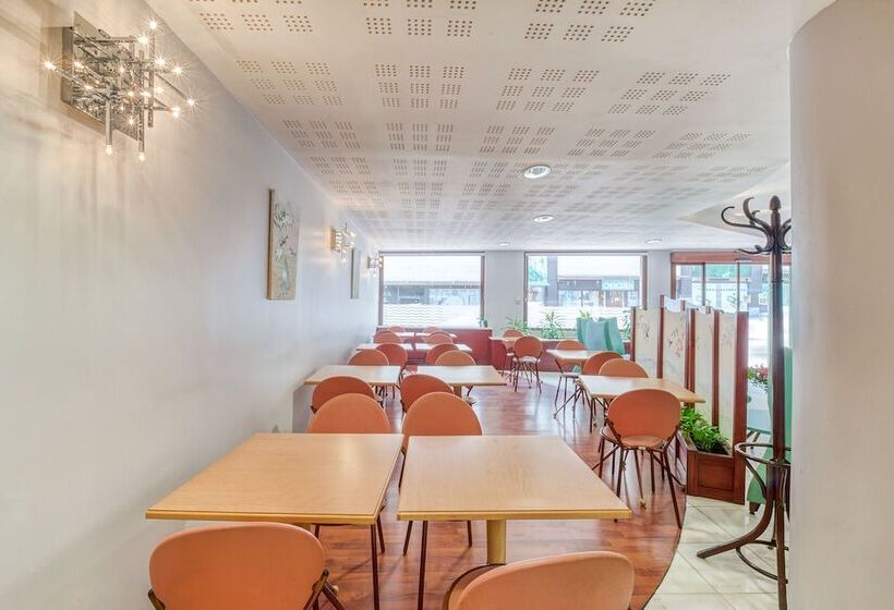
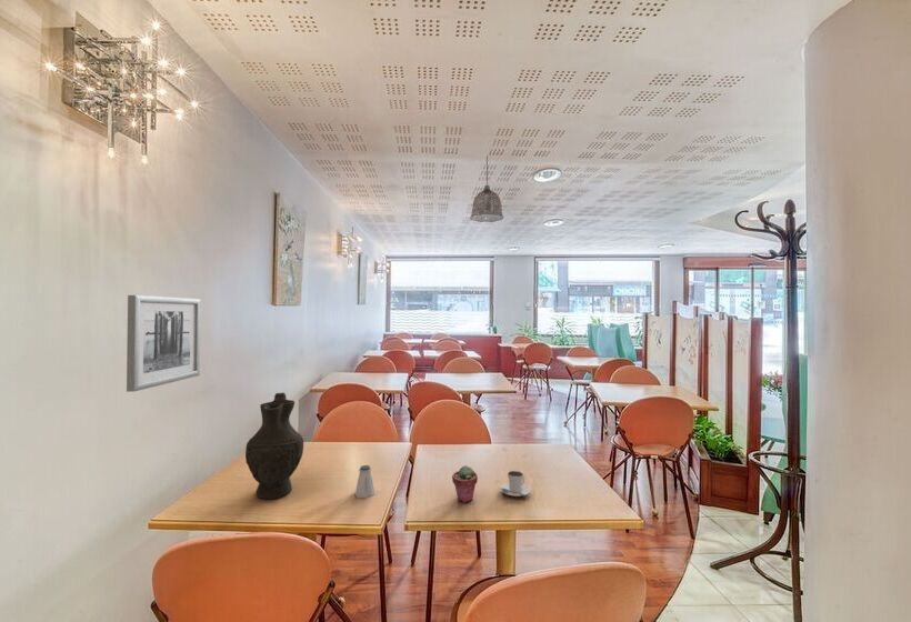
+ pendant lamp (487, 187)
+ wall art (168, 340)
+ decorative vase (276, 443)
+ potted succulent (464, 481)
+ cappuccino (515, 478)
+ saltshaker (364, 480)
